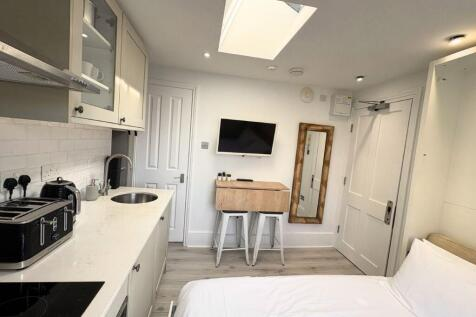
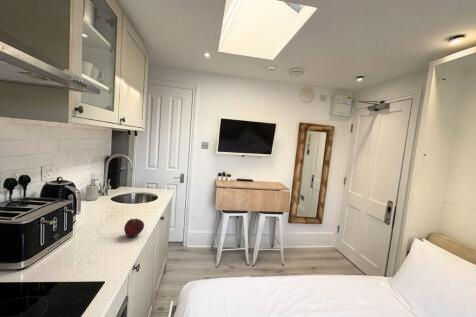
+ fruit (134, 227)
